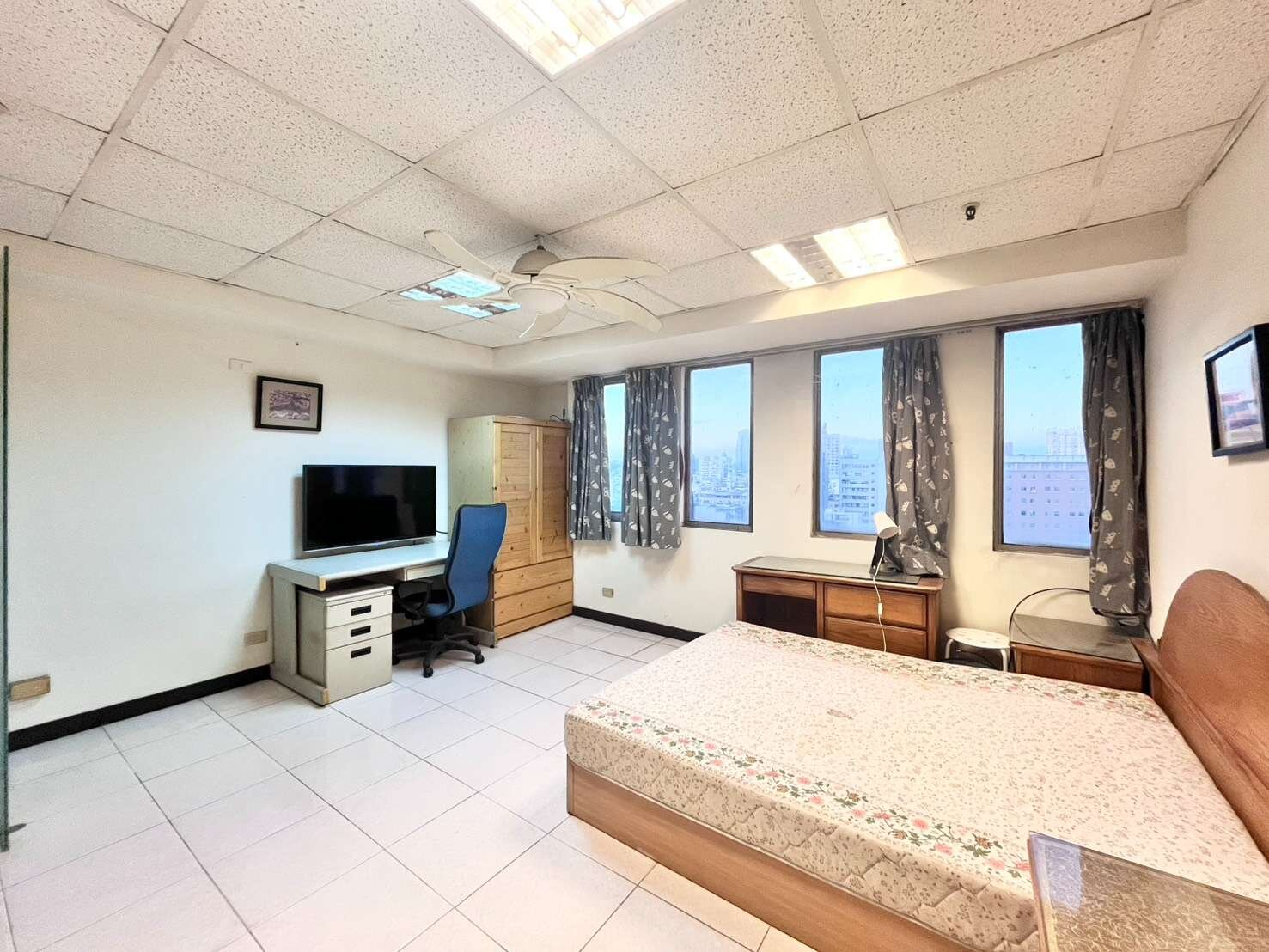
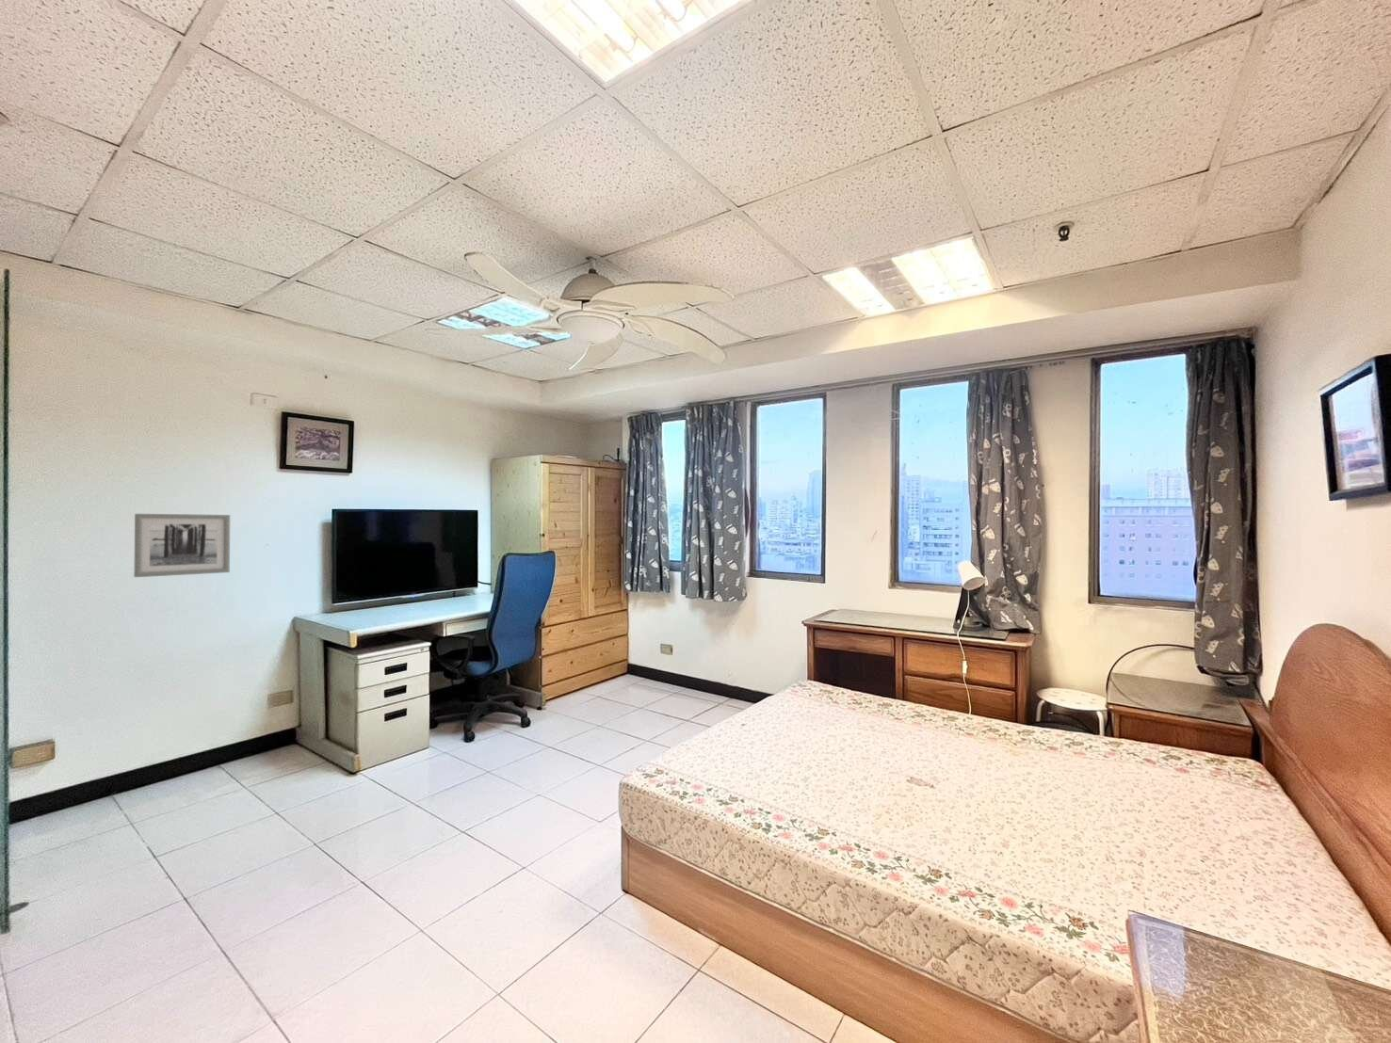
+ wall art (184, 545)
